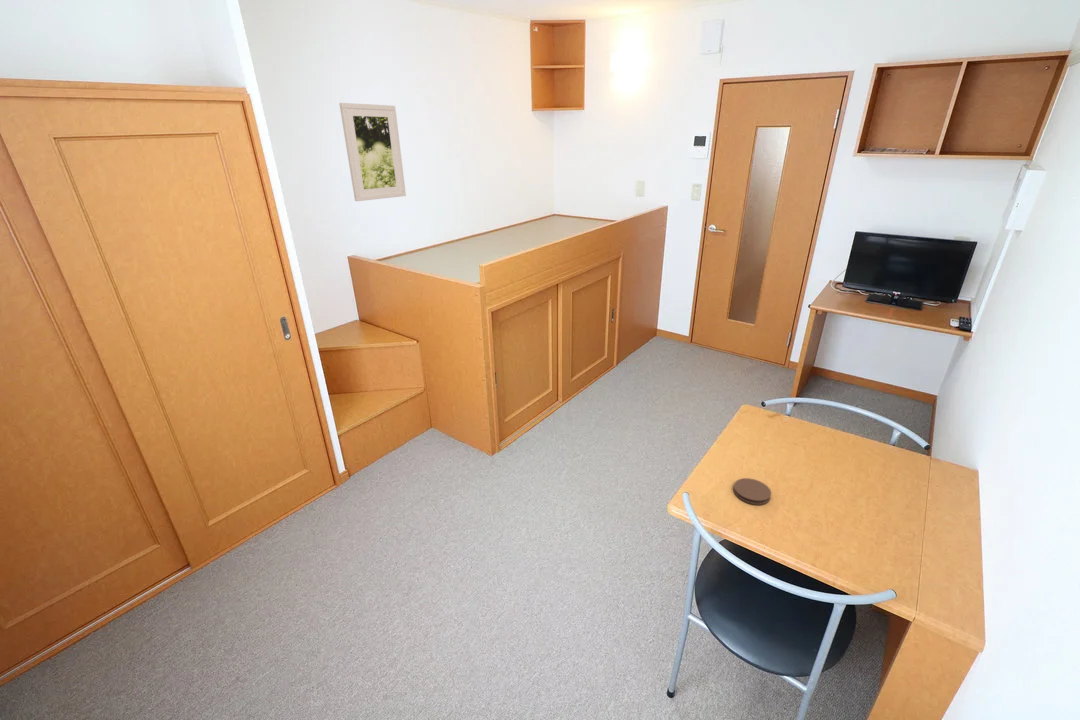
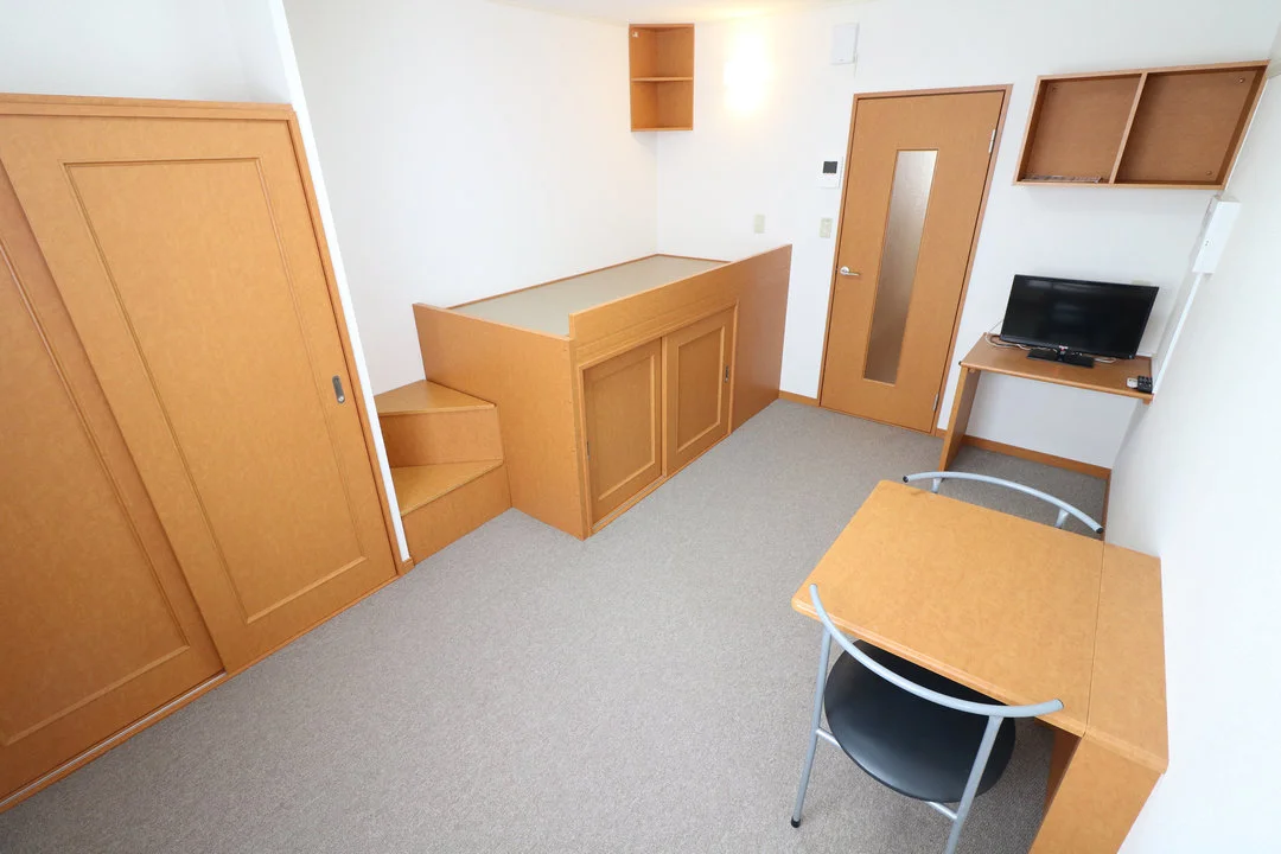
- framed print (375, 153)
- coaster (751, 490)
